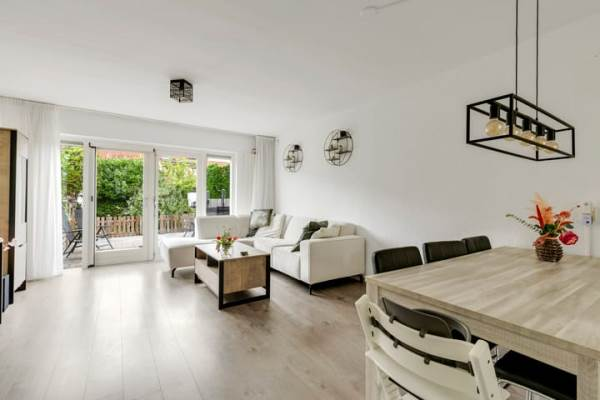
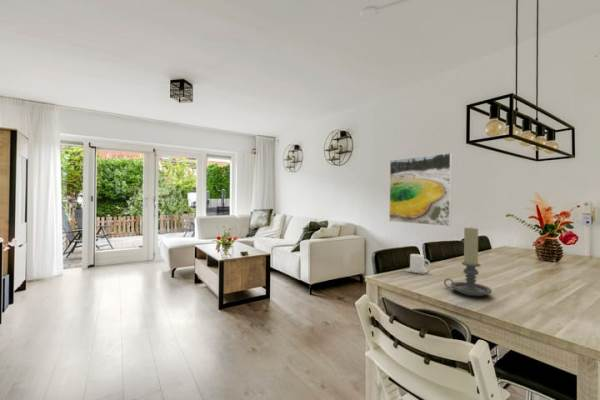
+ candle holder (466, 259)
+ mug (418, 263)
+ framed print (417, 190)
